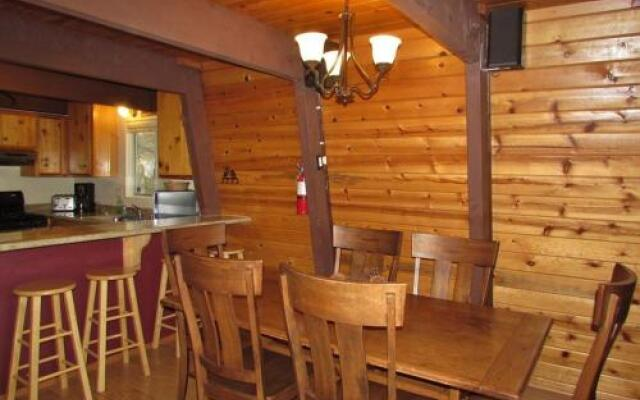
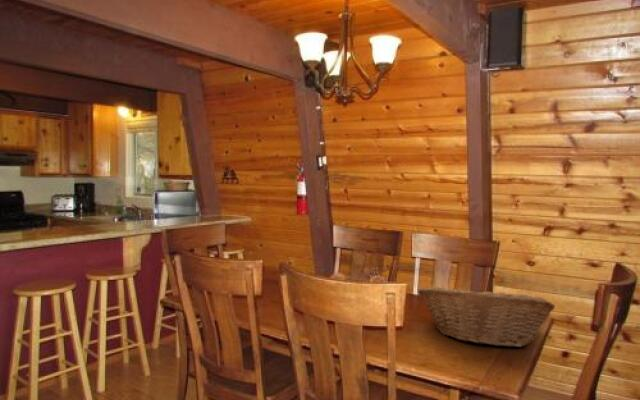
+ fruit basket (482, 309)
